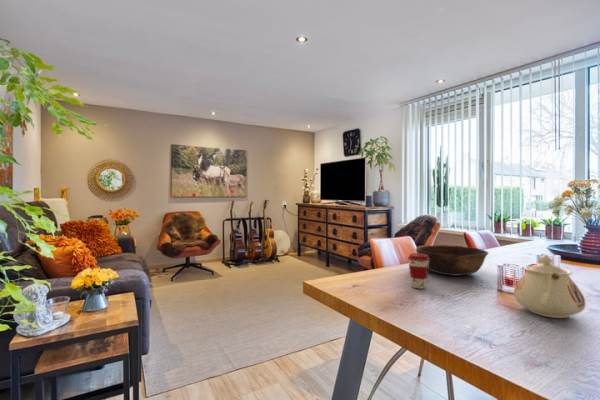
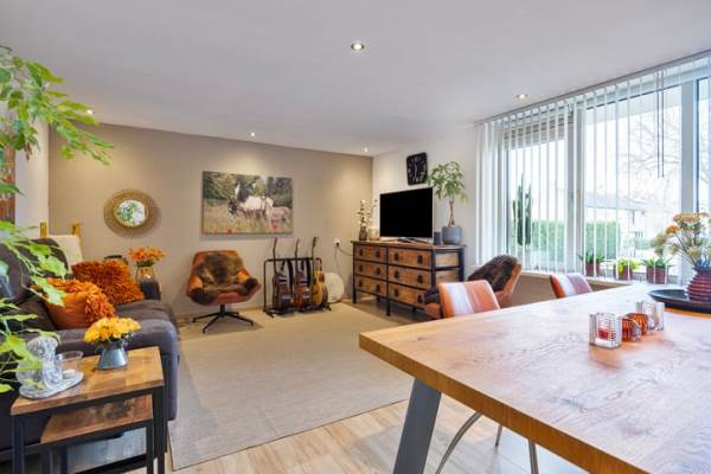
- coffee cup (418, 270)
- teapot (547, 283)
- bowl (450, 260)
